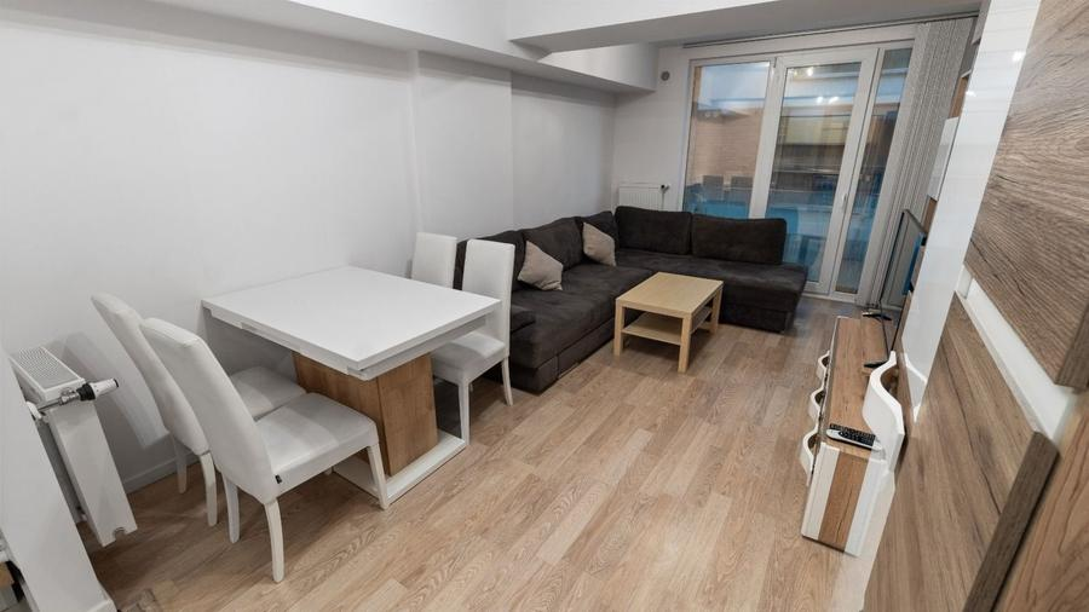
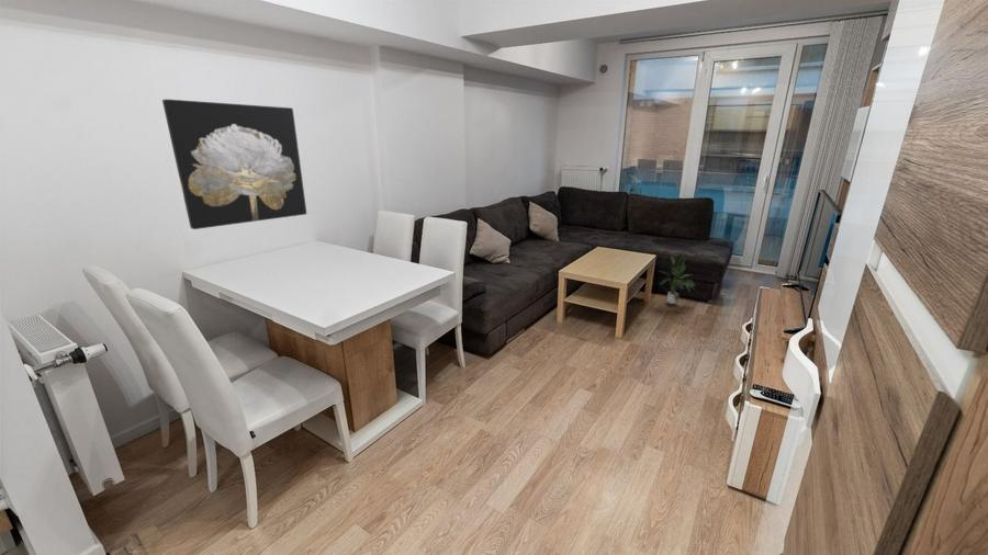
+ wall art (244, 165)
+ potted plant (675, 280)
